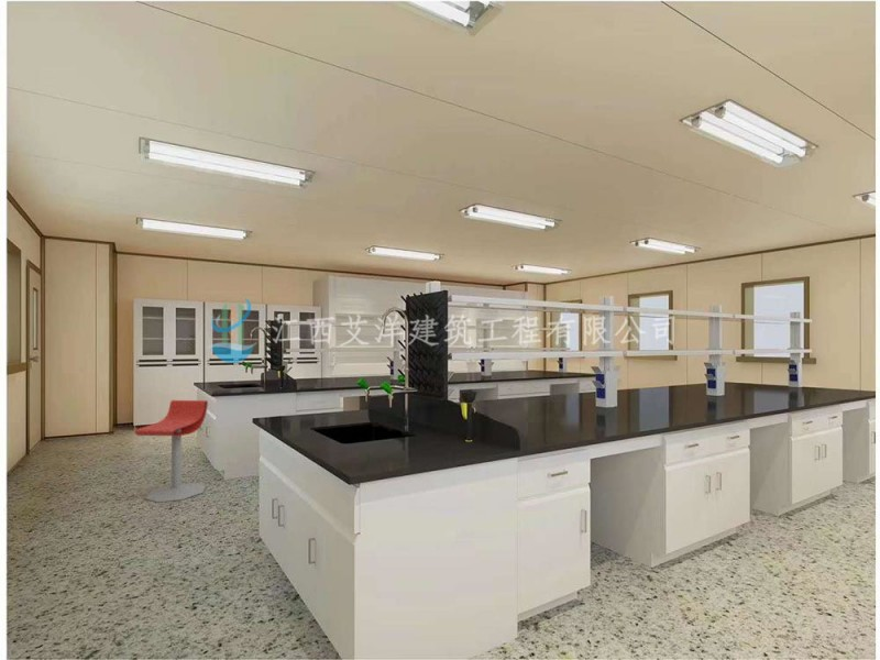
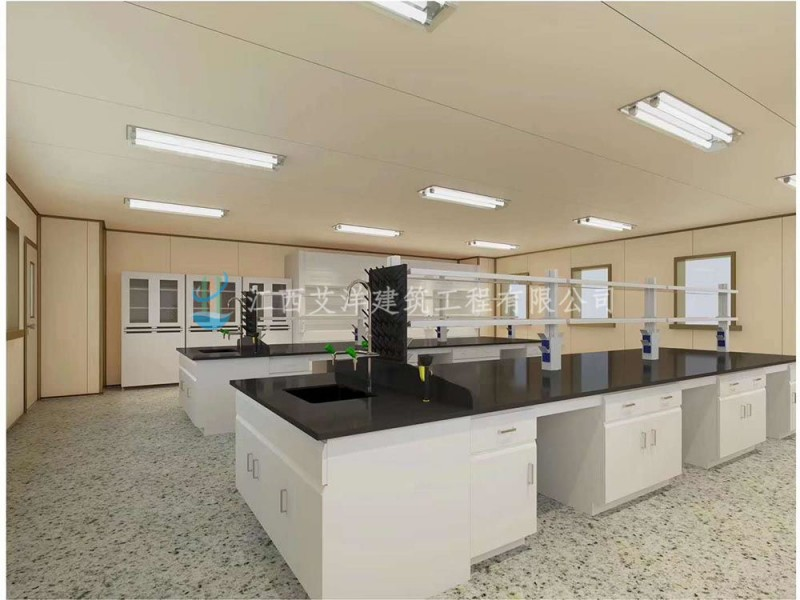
- stool (173, 449)
